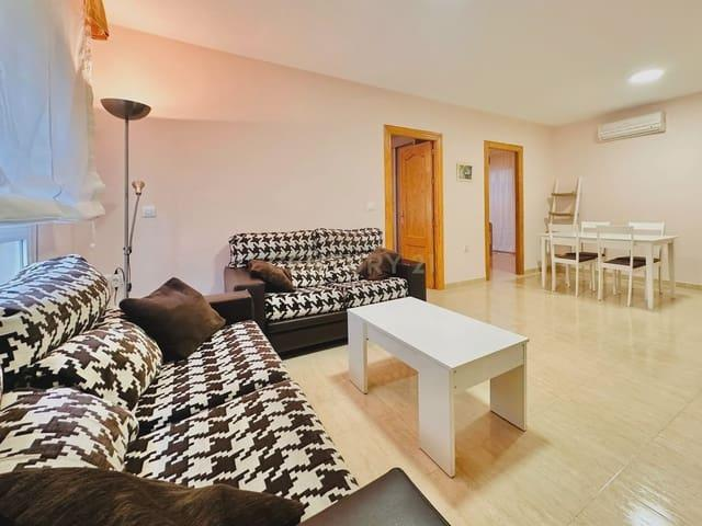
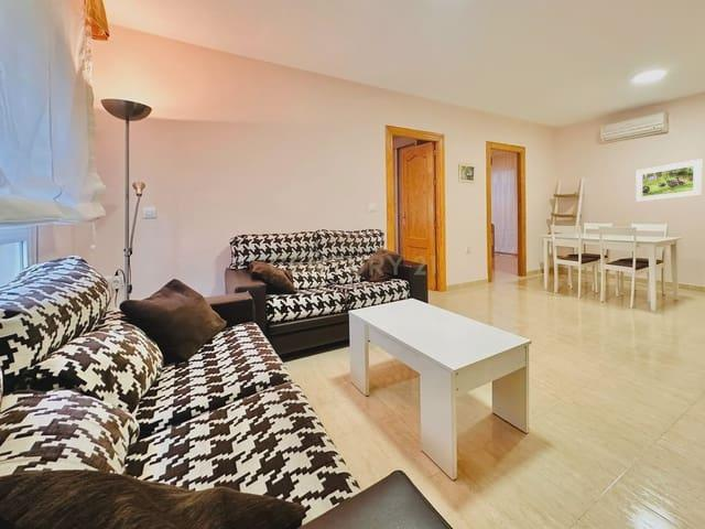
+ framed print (666, 182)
